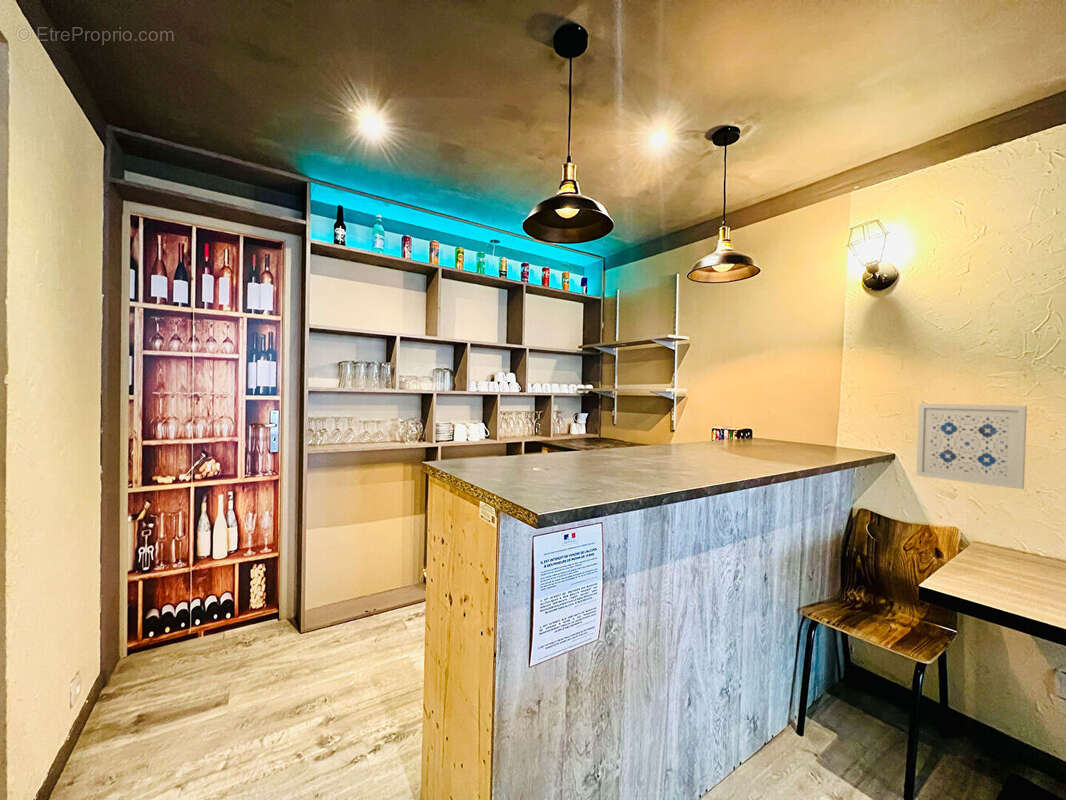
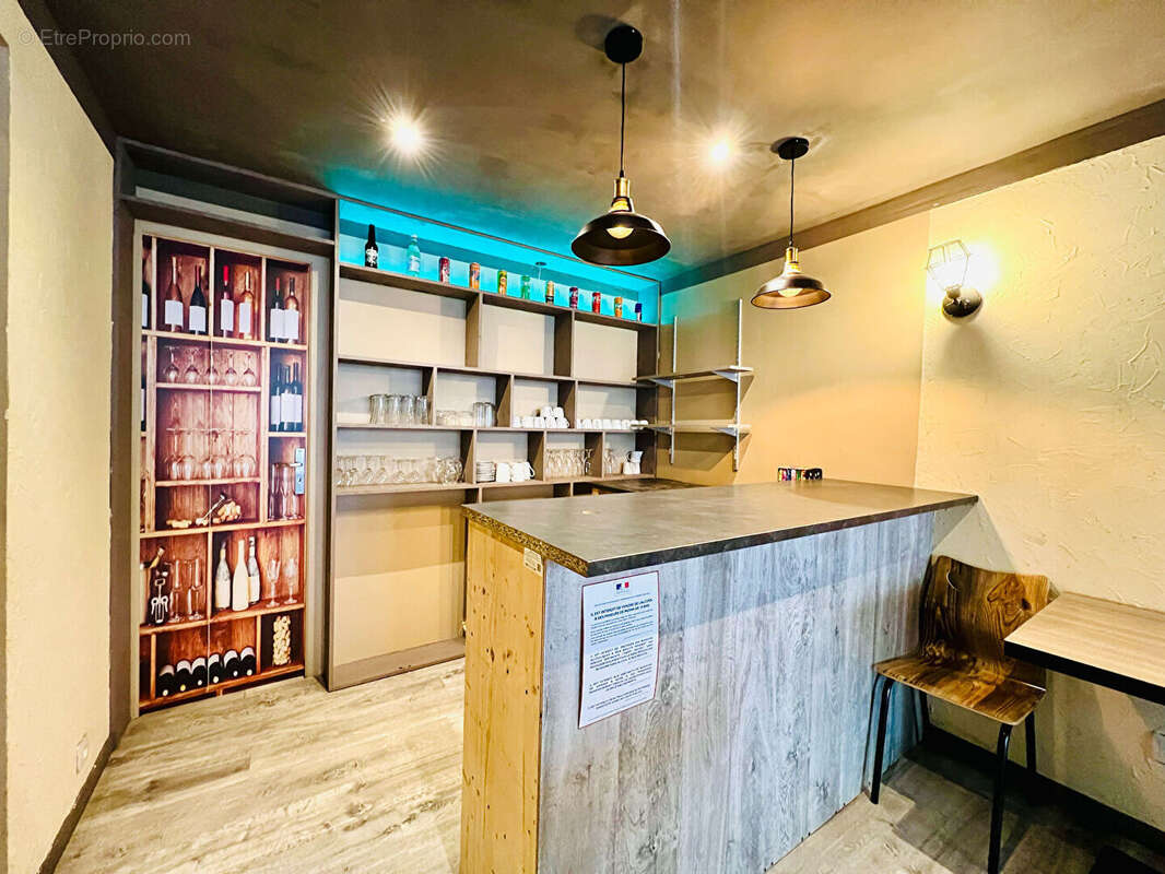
- wall art (967, 443)
